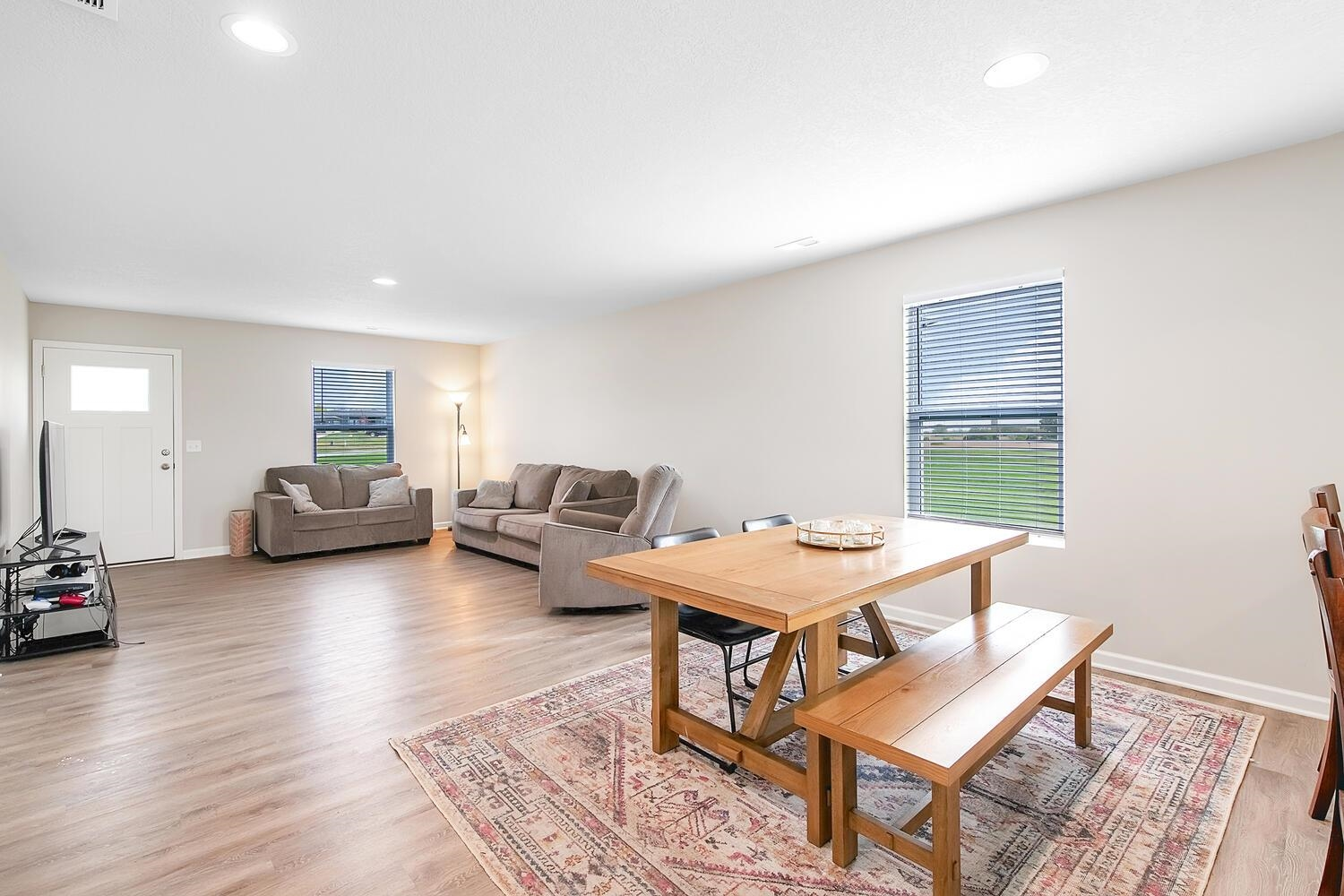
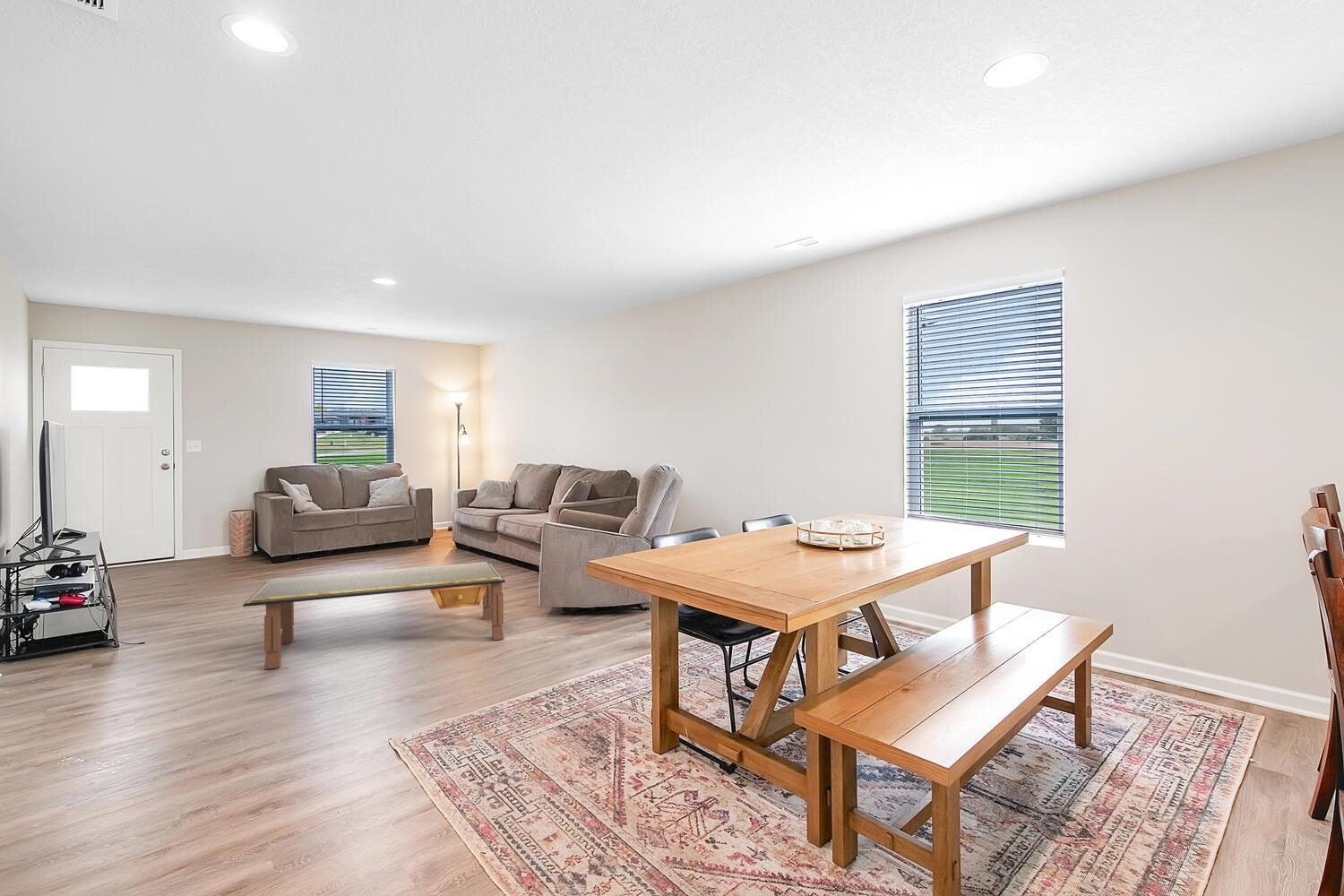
+ coffee table (383, 593)
